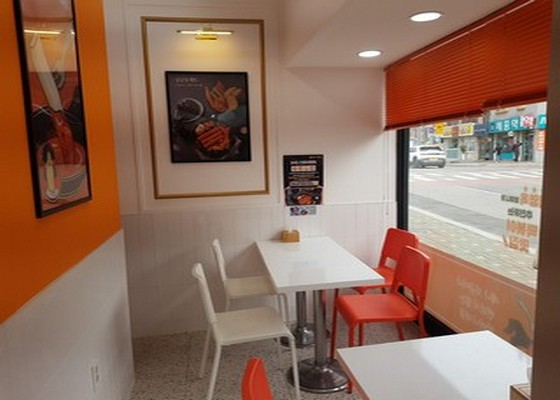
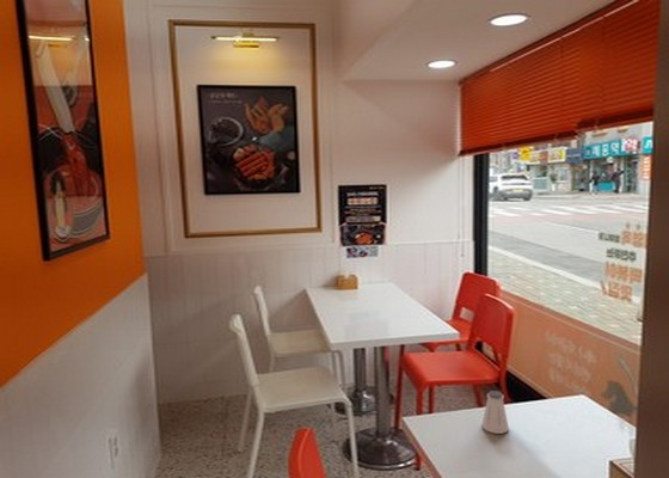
+ saltshaker (495, 410)
